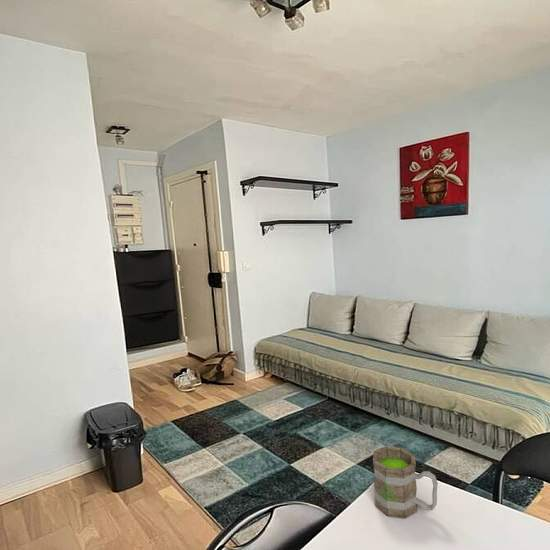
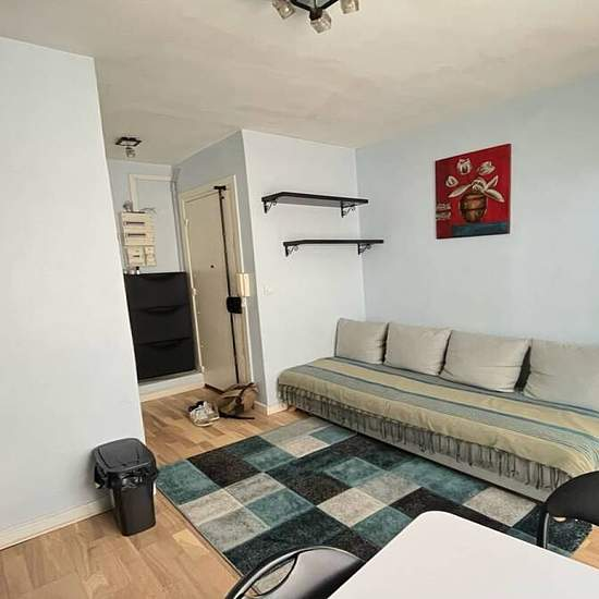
- mug (404, 484)
